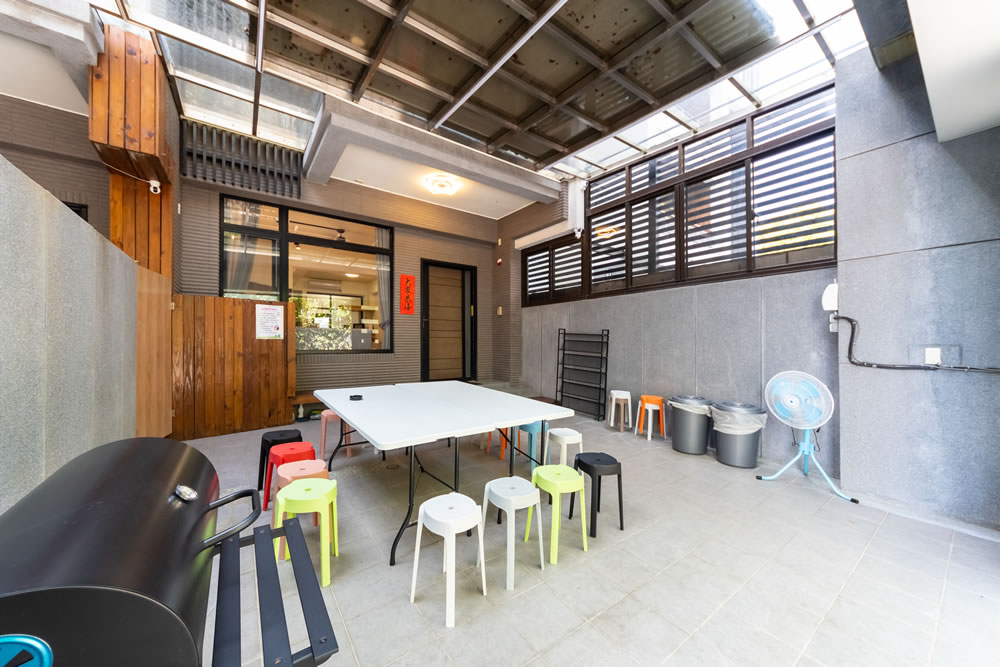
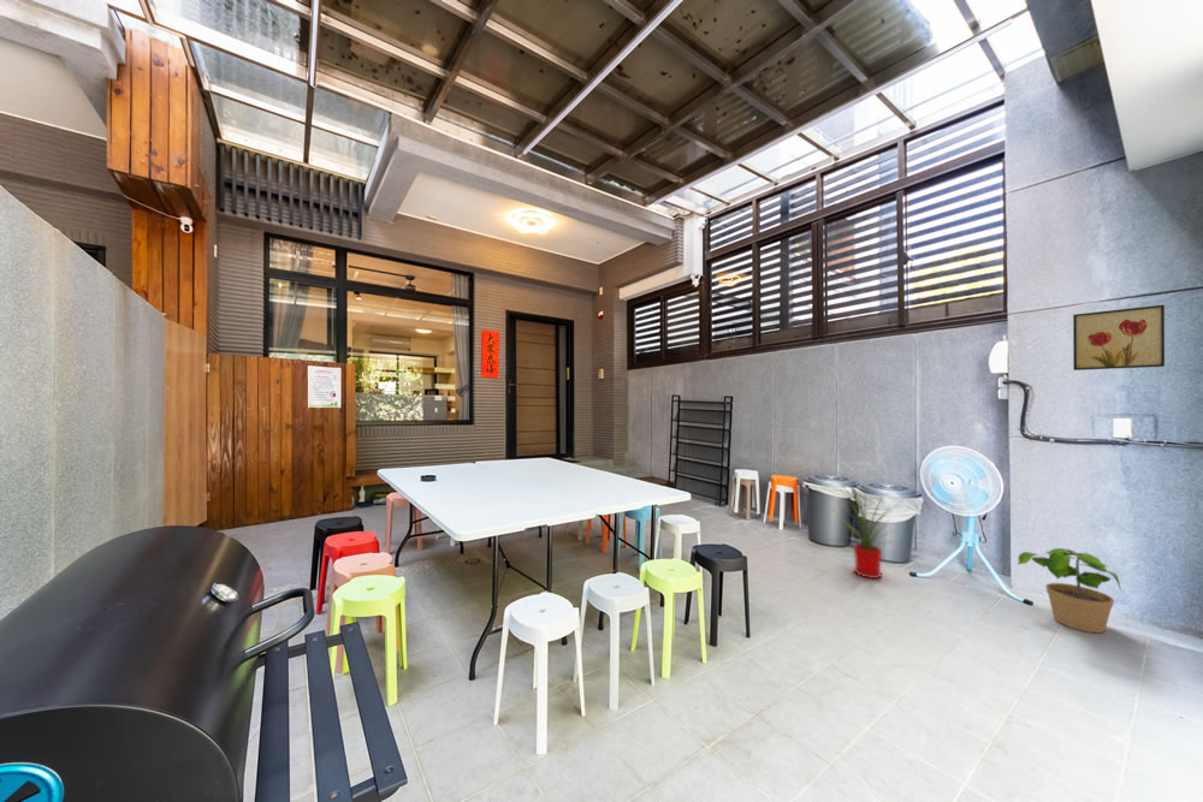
+ house plant (869, 531)
+ potted plant (1065, 586)
+ wall art (1116, 339)
